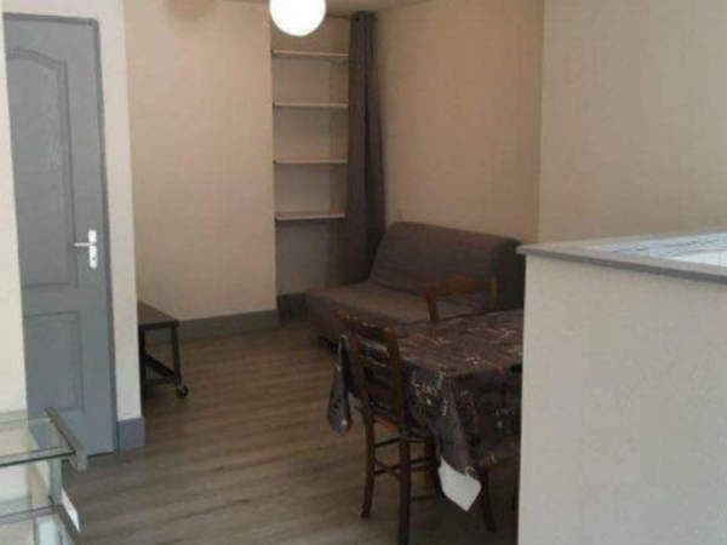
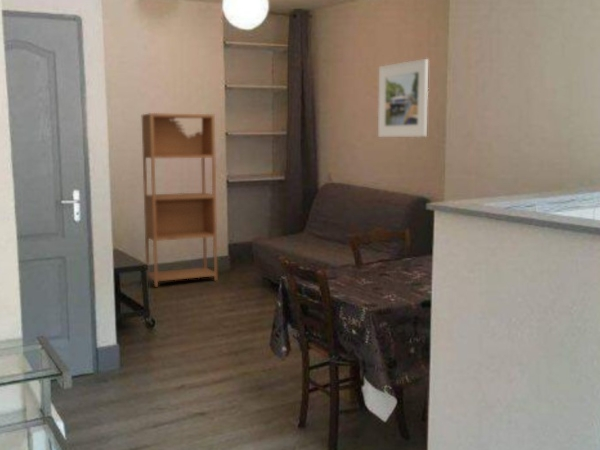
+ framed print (401, 100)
+ bookcase (179, 198)
